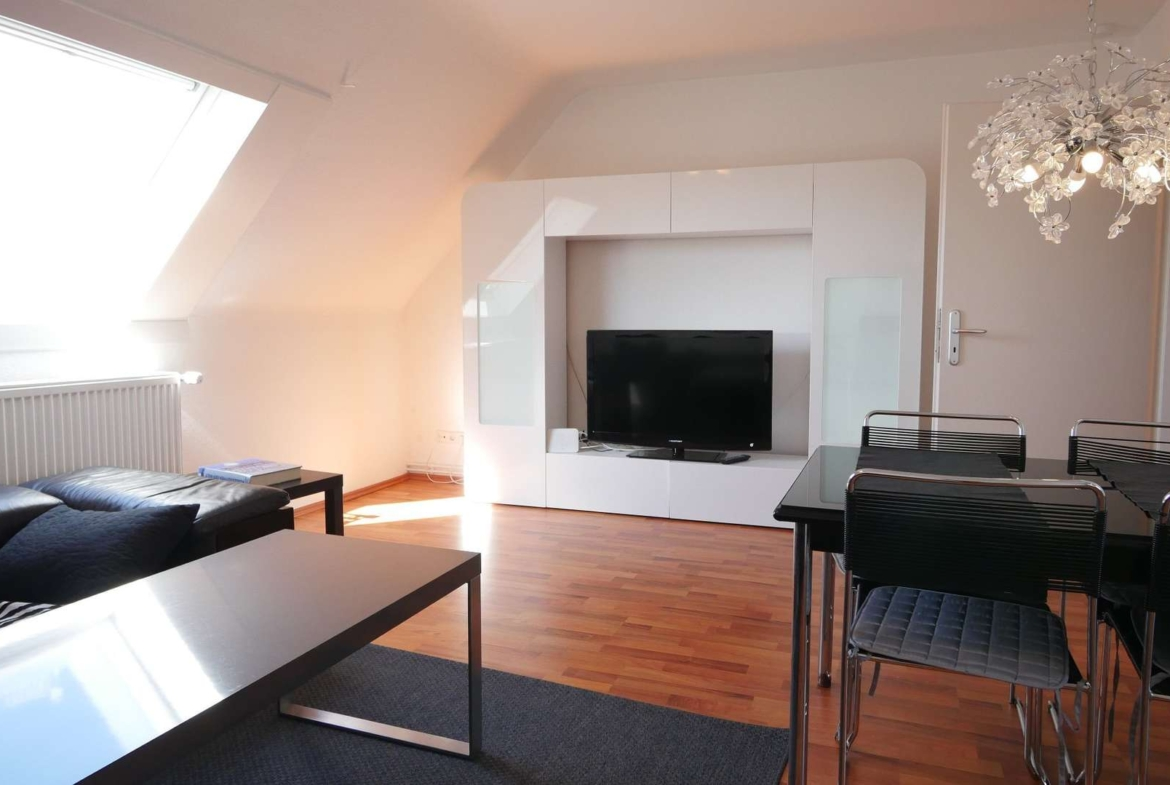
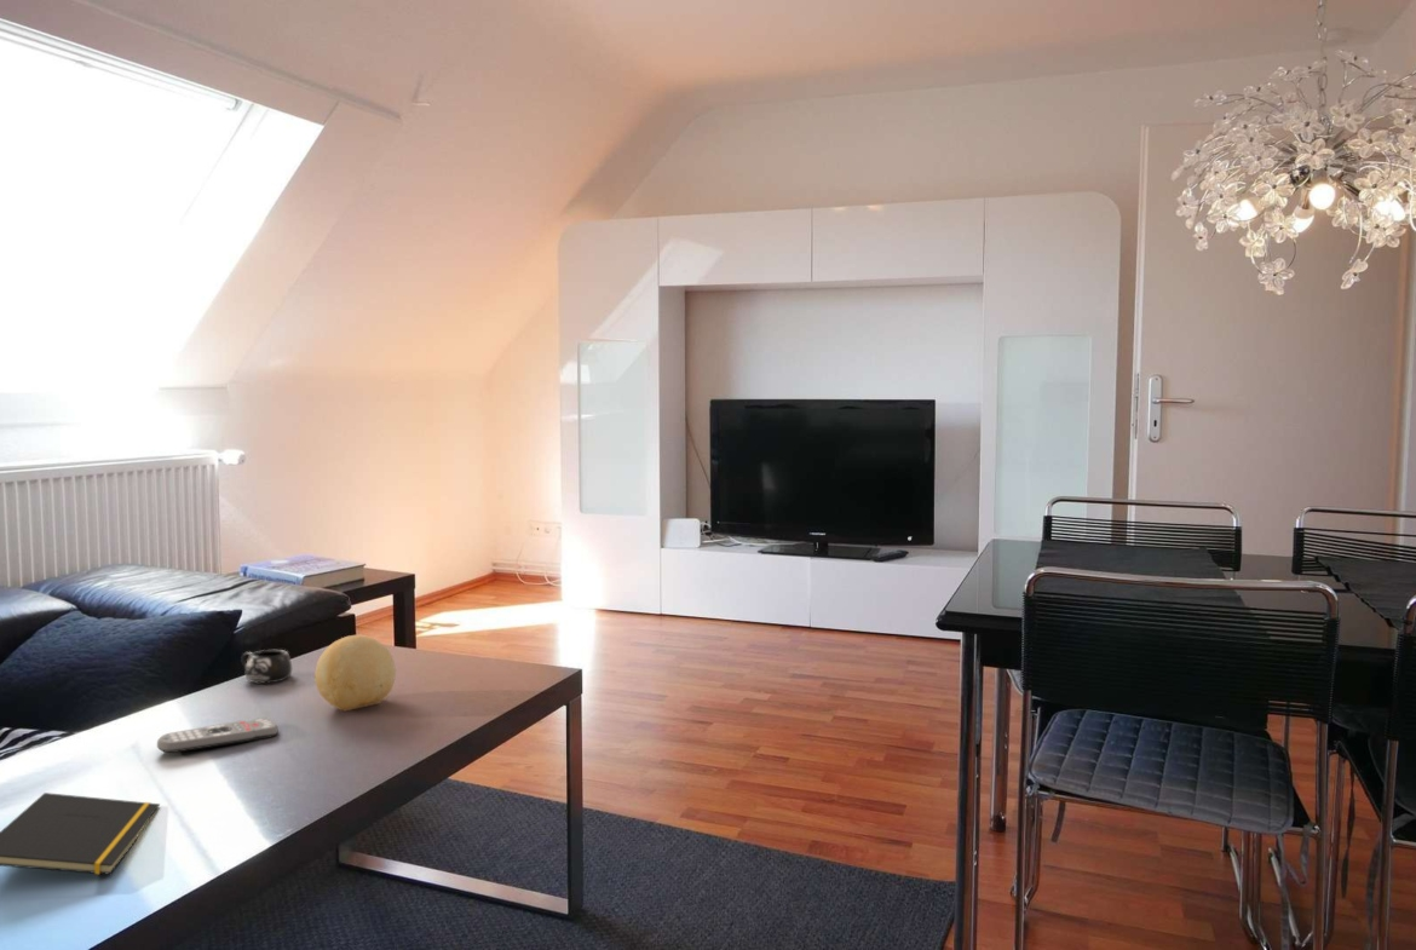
+ notepad (75, 830)
+ decorative ball (355, 670)
+ remote control (218, 736)
+ mug (264, 666)
